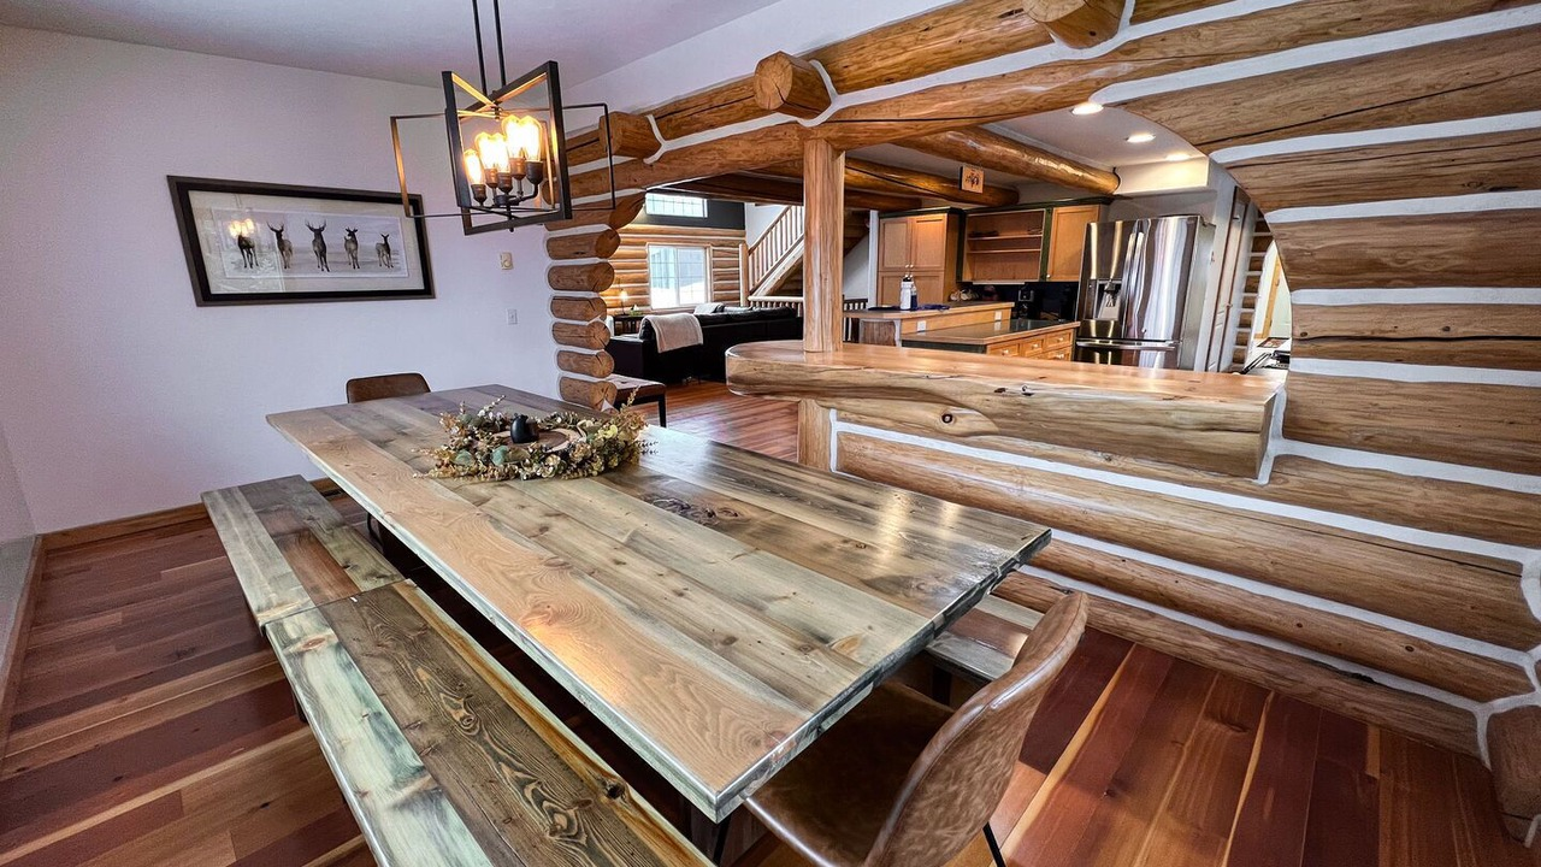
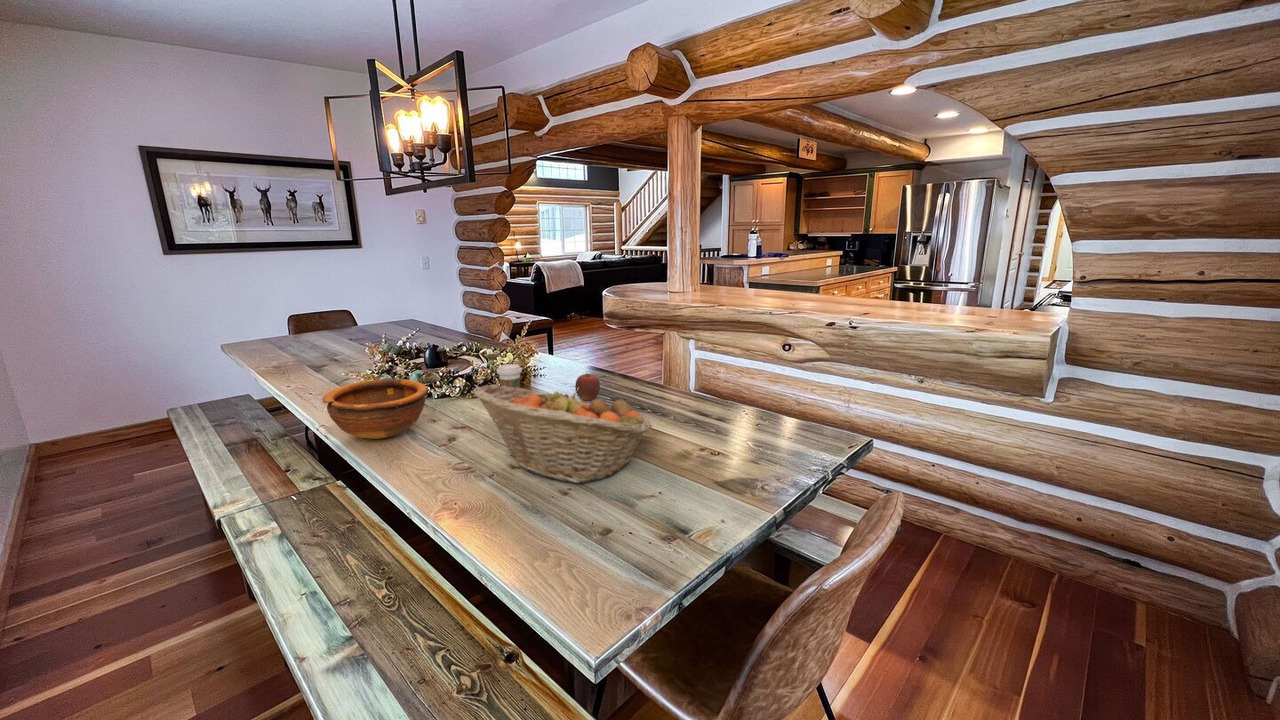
+ bowl (379, 411)
+ fruit basket (562, 421)
+ apple (587, 385)
+ coffee cup (510, 382)
